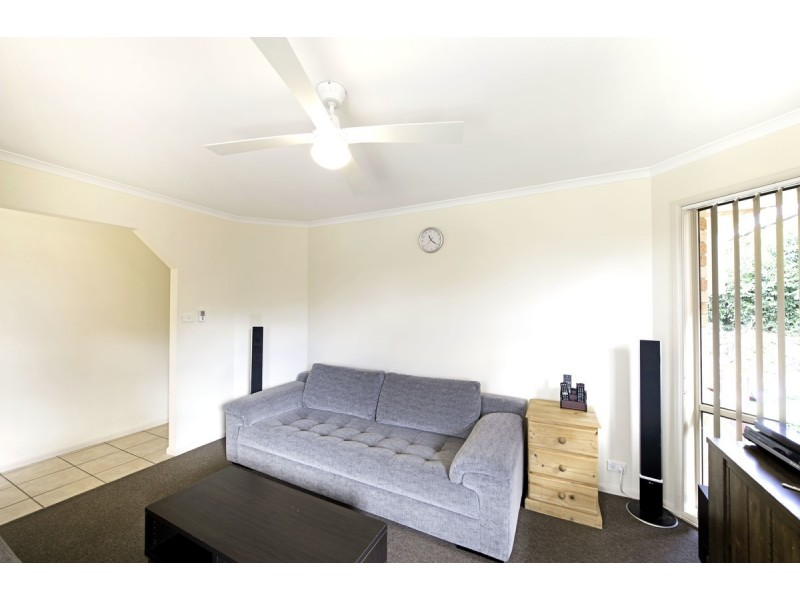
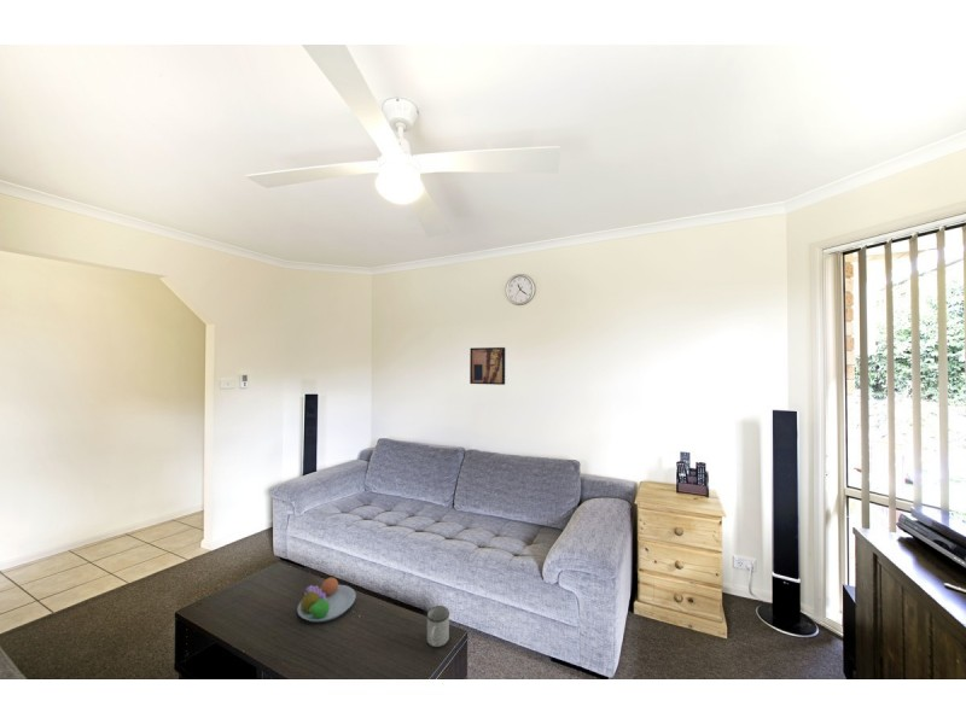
+ mug (436, 629)
+ wall art (487, 366)
+ fruit bowl (325, 597)
